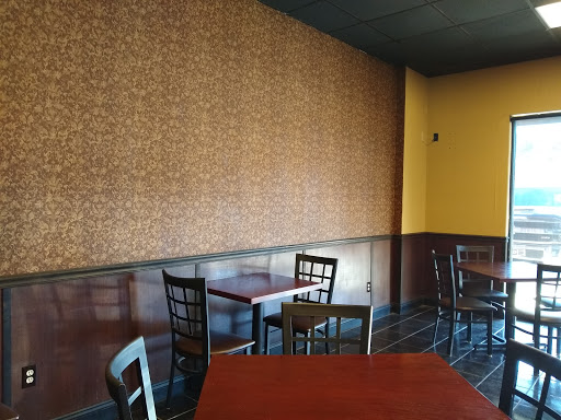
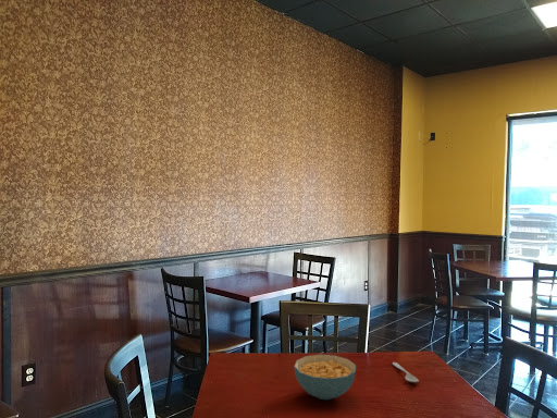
+ spoon (404, 370)
+ cereal bowl (324, 380)
